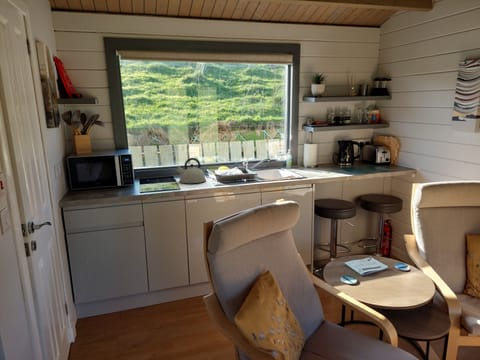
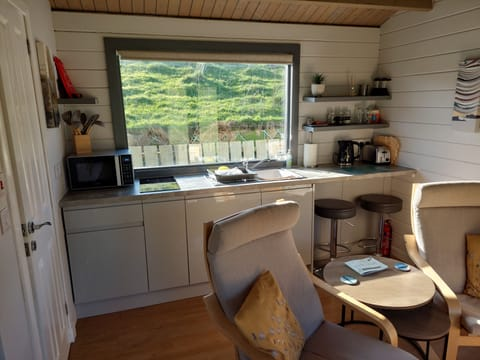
- kettle (190, 169)
